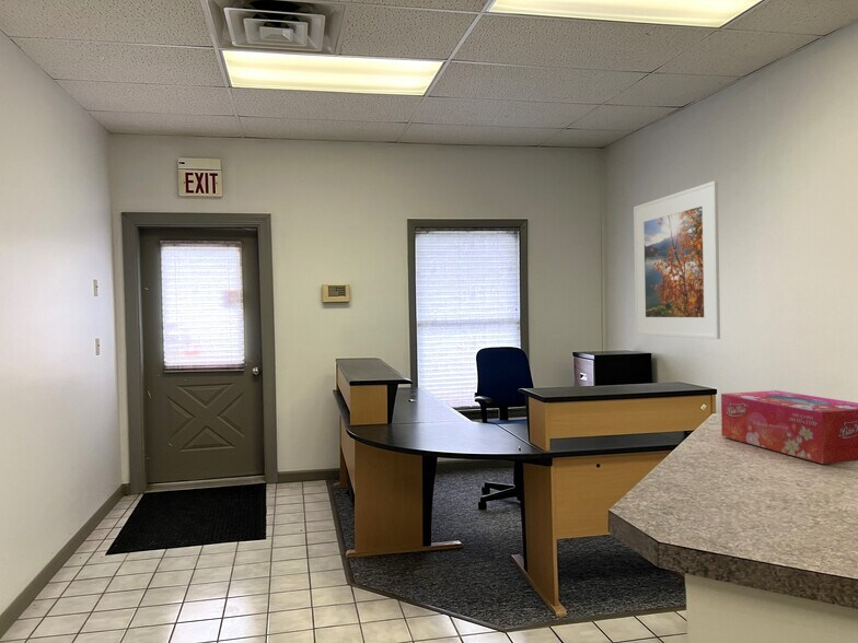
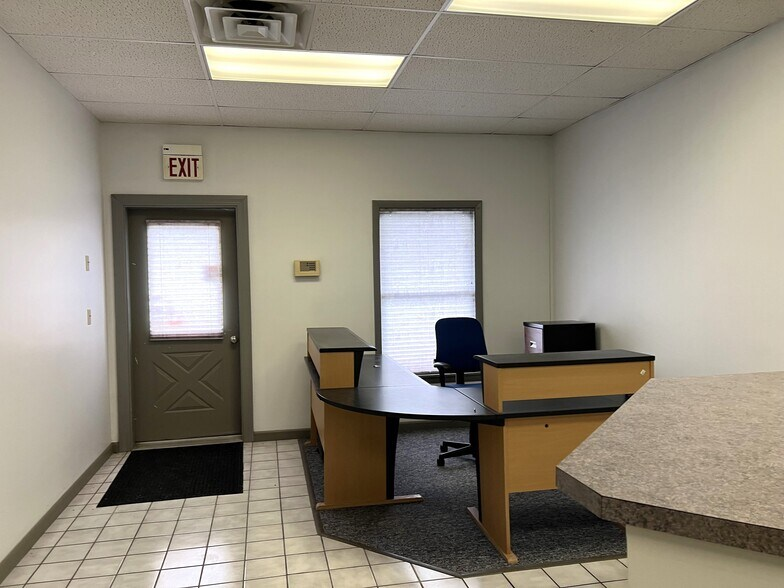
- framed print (672, 266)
- tissue box (797, 422)
